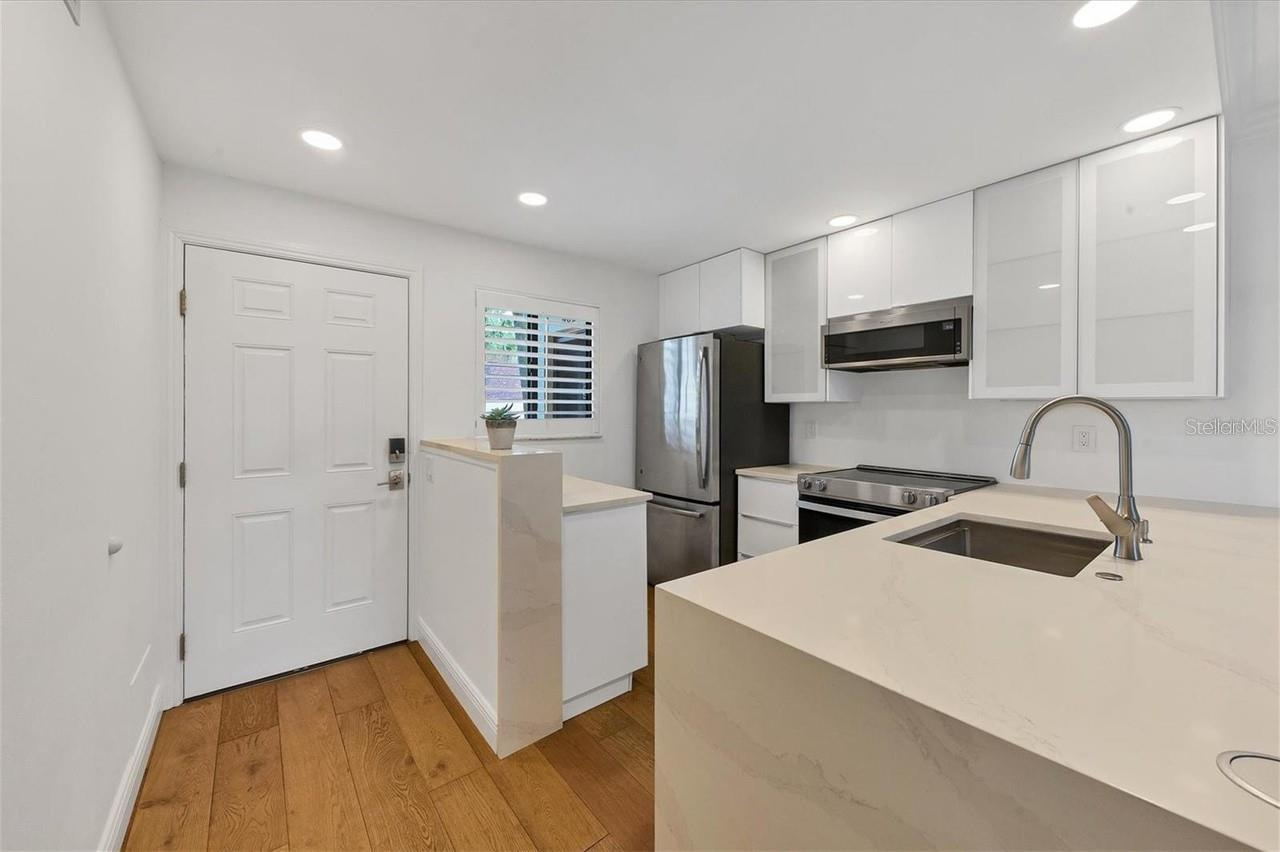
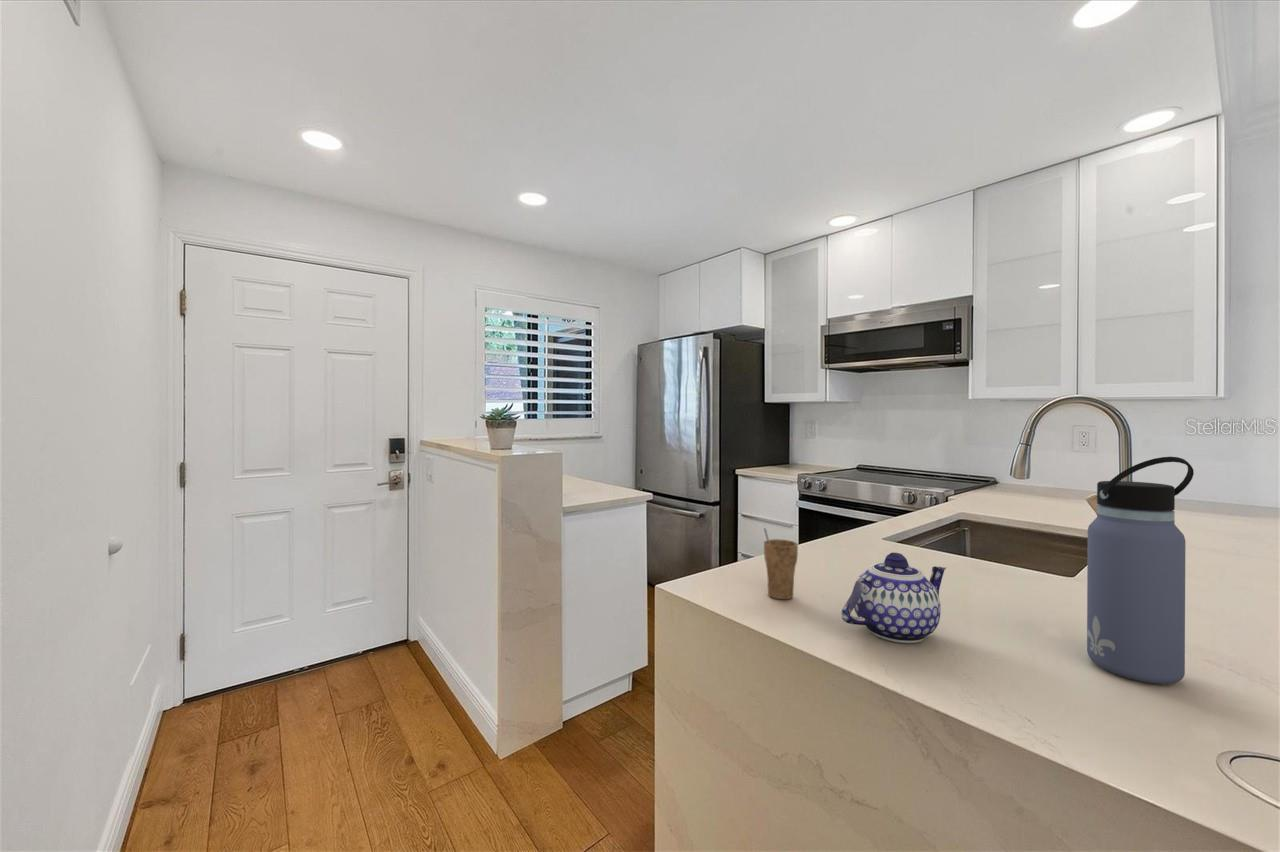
+ cup (780, 562)
+ teapot (896, 592)
+ water bottle (1137, 562)
